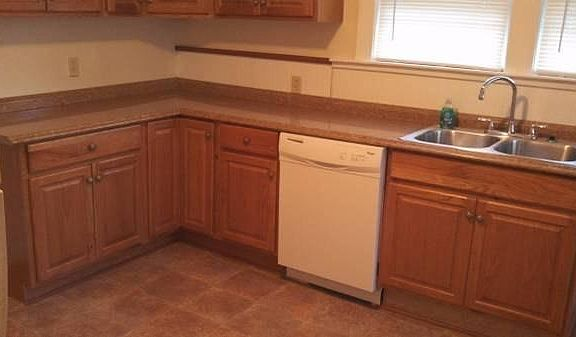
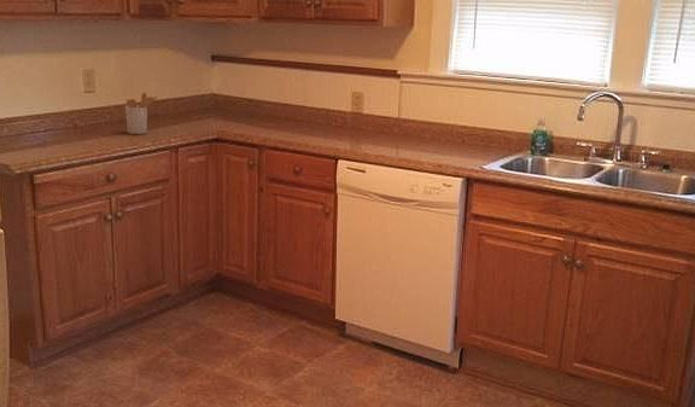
+ utensil holder (140, 112)
